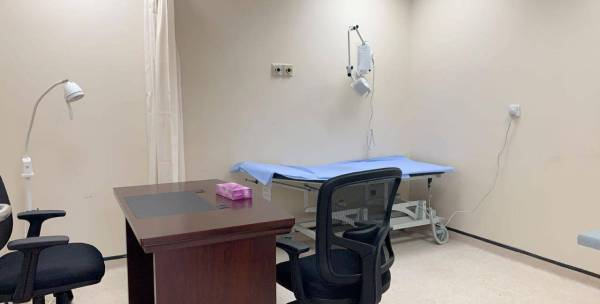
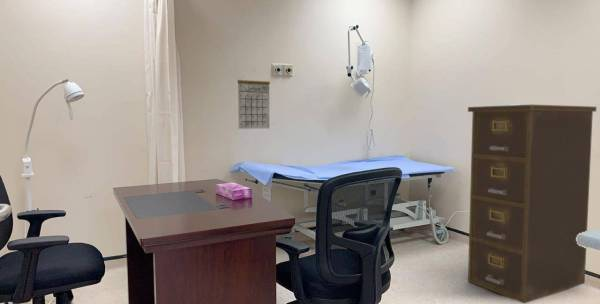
+ filing cabinet (528, 195)
+ calendar (254, 99)
